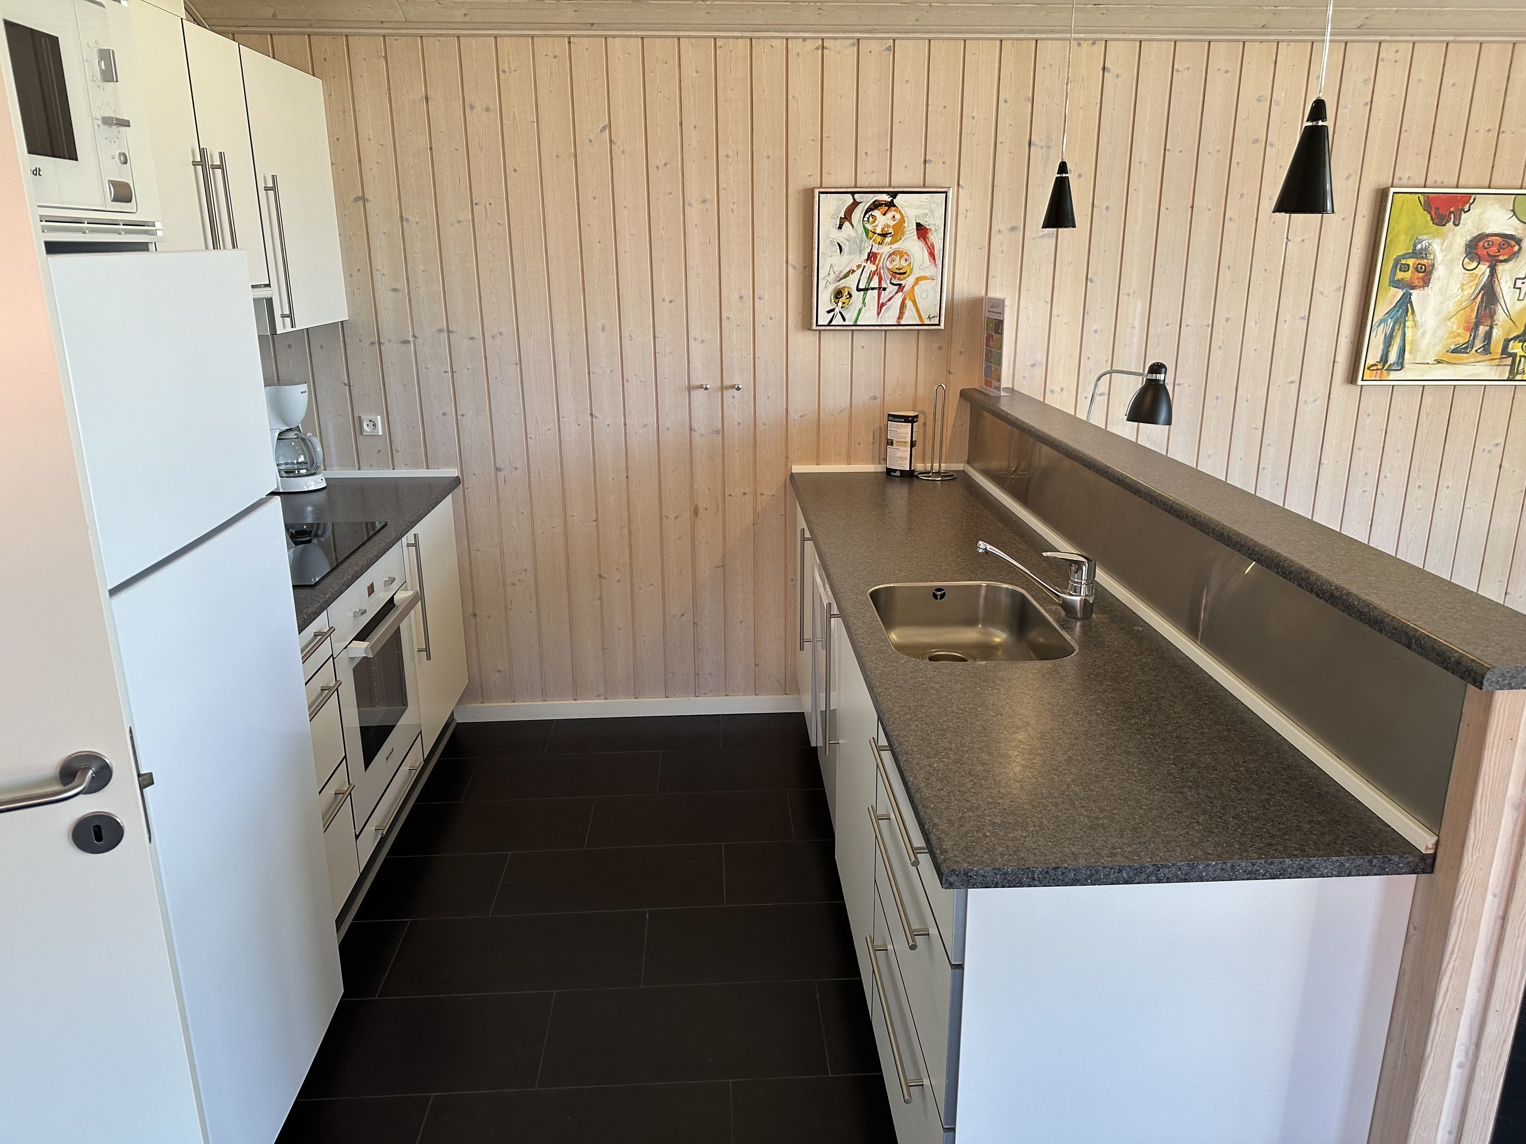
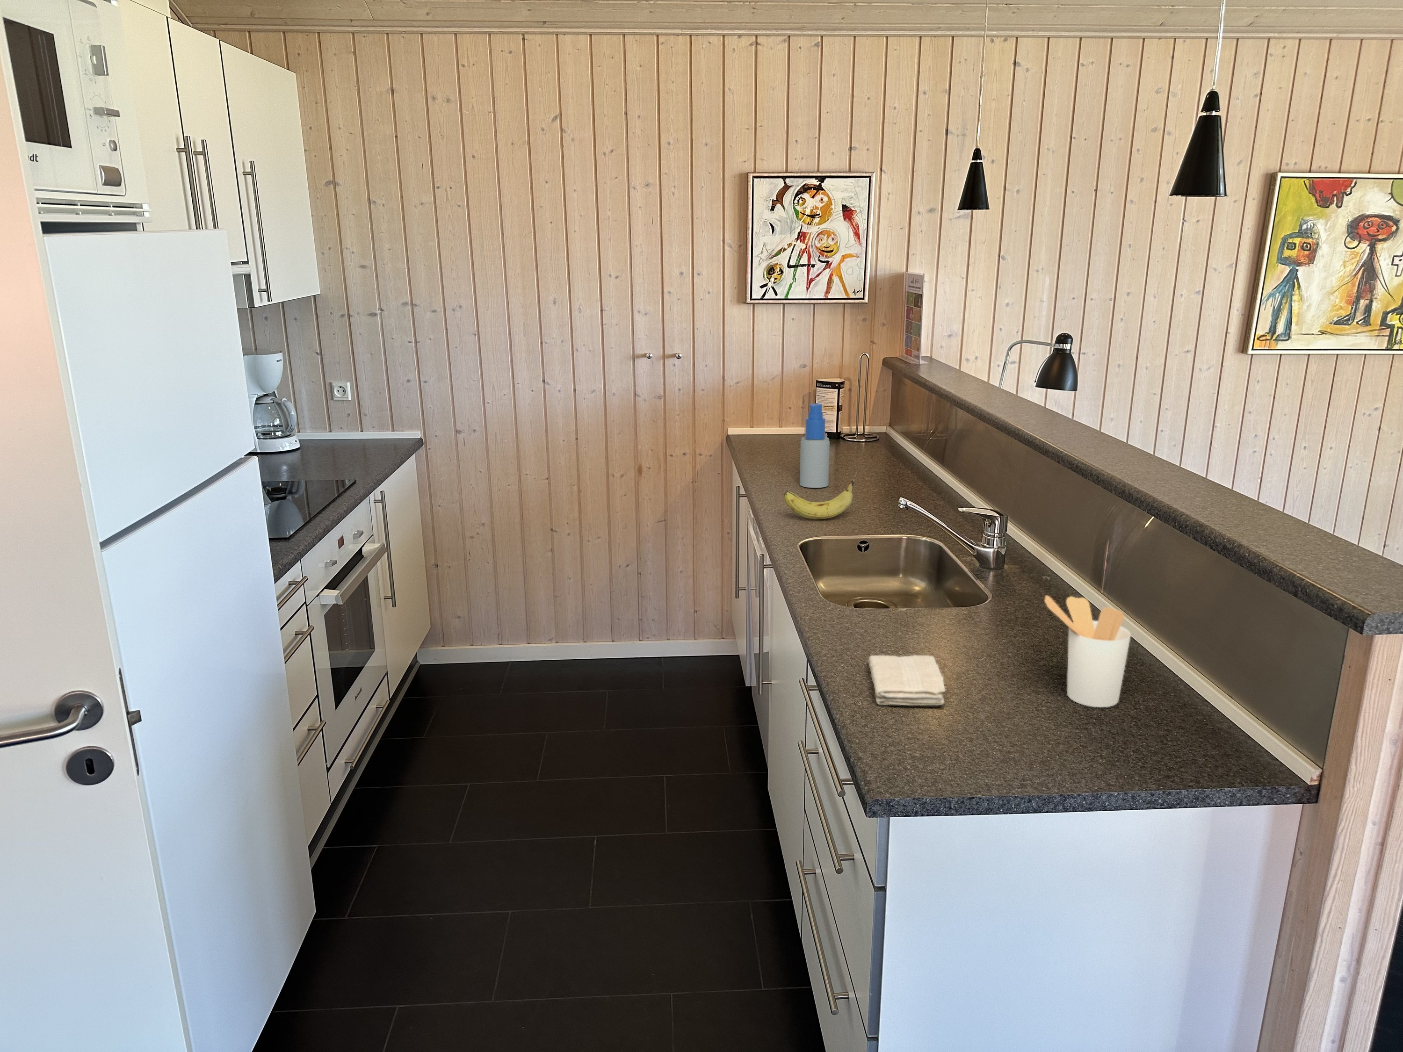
+ utensil holder (1082, 648)
+ fruit (820, 502)
+ washcloth (906, 677)
+ spray bottle (814, 444)
